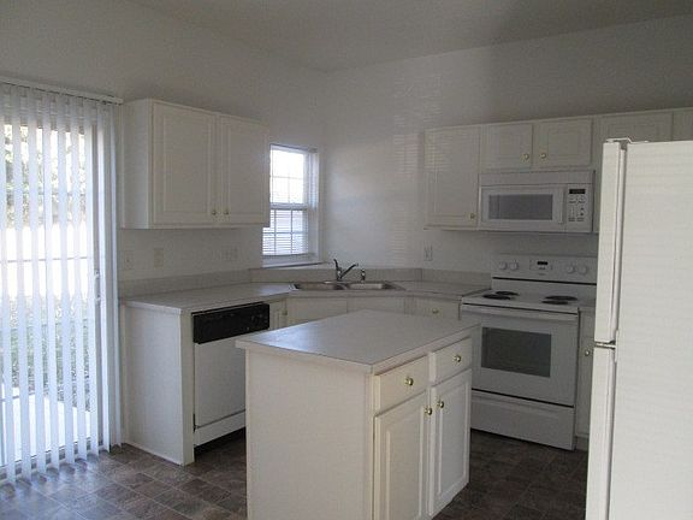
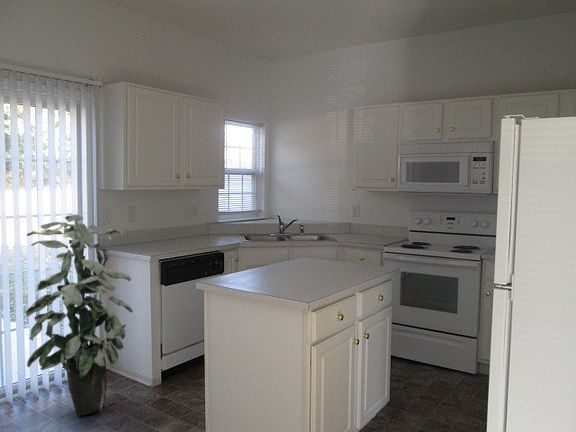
+ indoor plant (78, 312)
